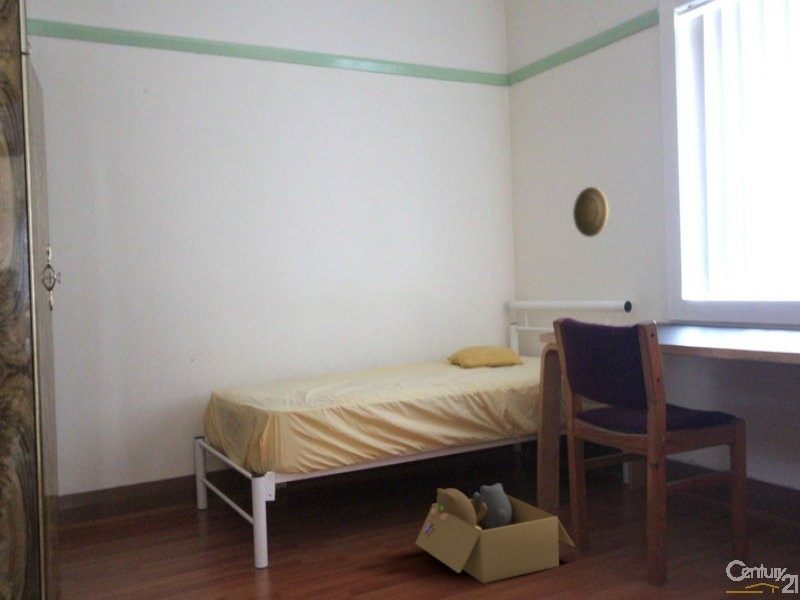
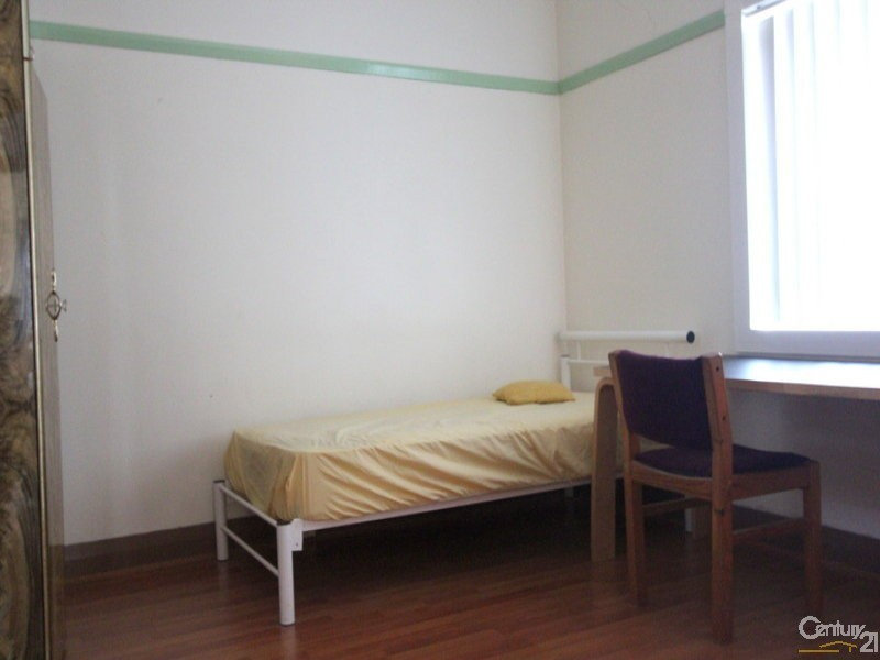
- decorative plate (588, 212)
- cardboard box (491, 523)
